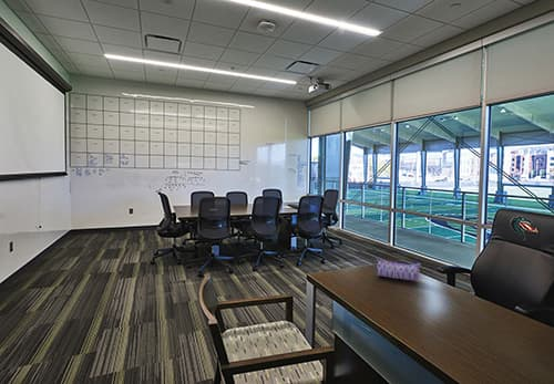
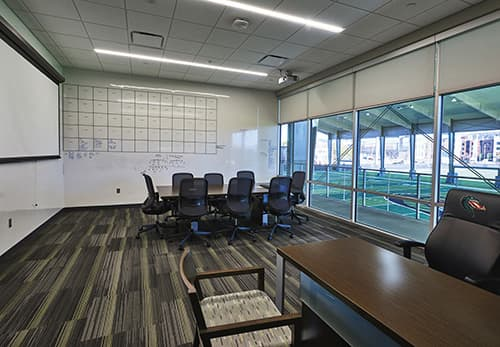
- pencil case (397, 269)
